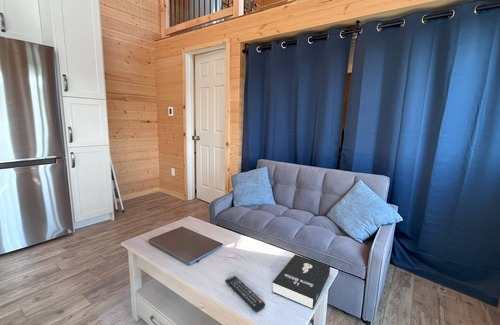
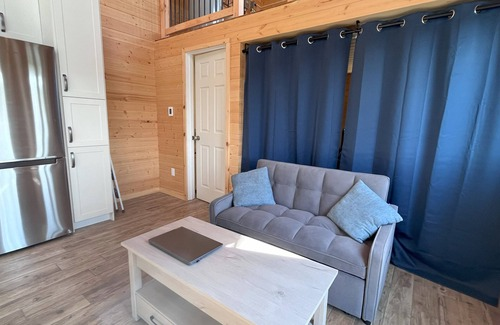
- booklet (302, 278)
- remote control (243, 292)
